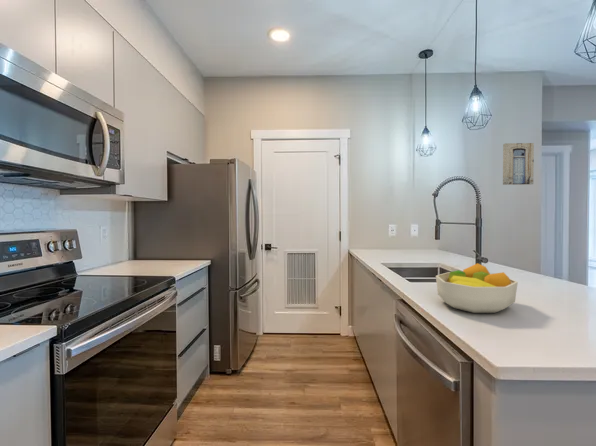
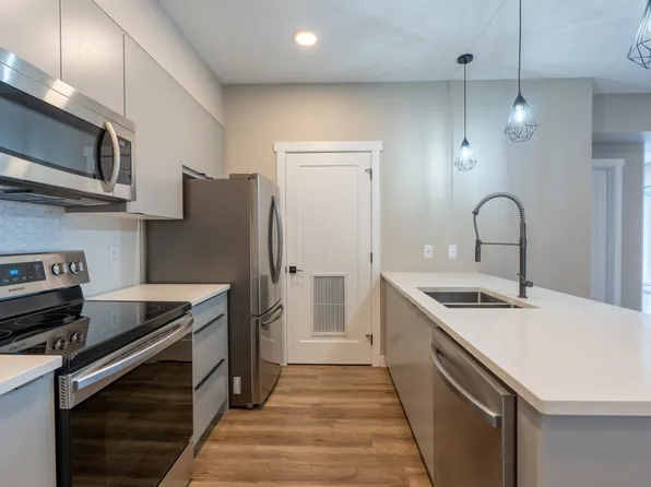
- fruit bowl (474, 285)
- wall art (518, 164)
